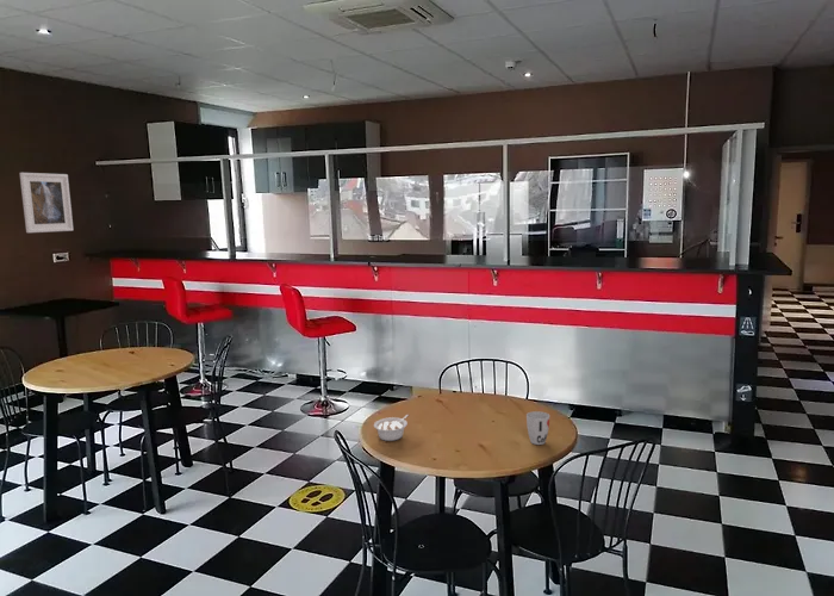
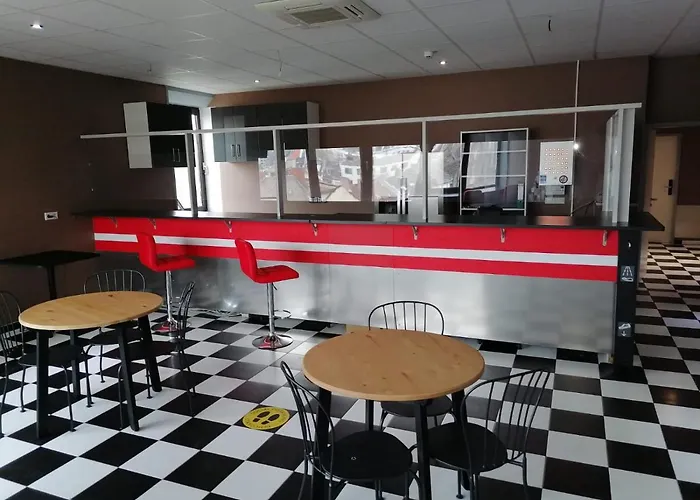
- cup (537, 428)
- legume (391, 428)
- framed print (46, 203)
